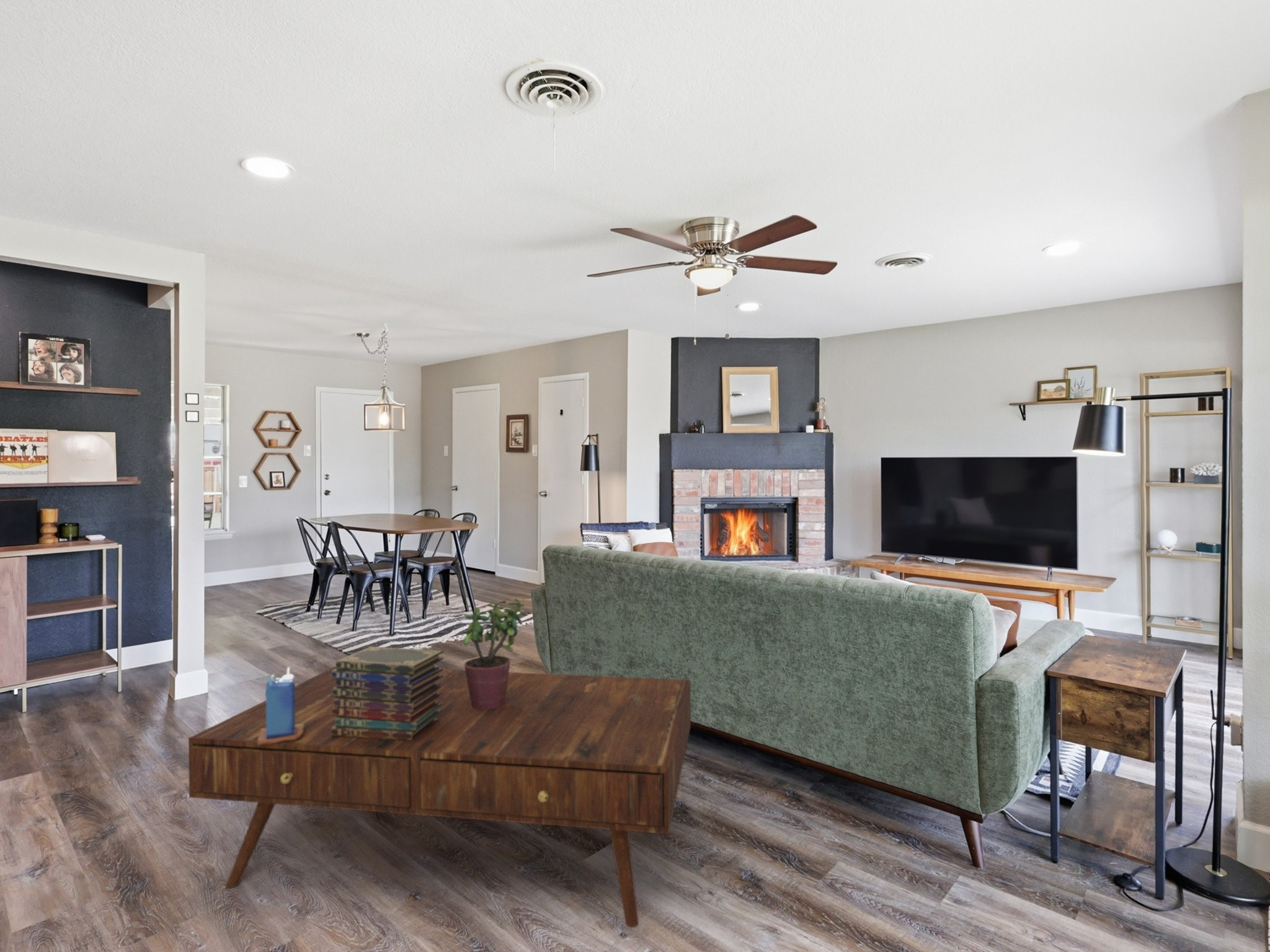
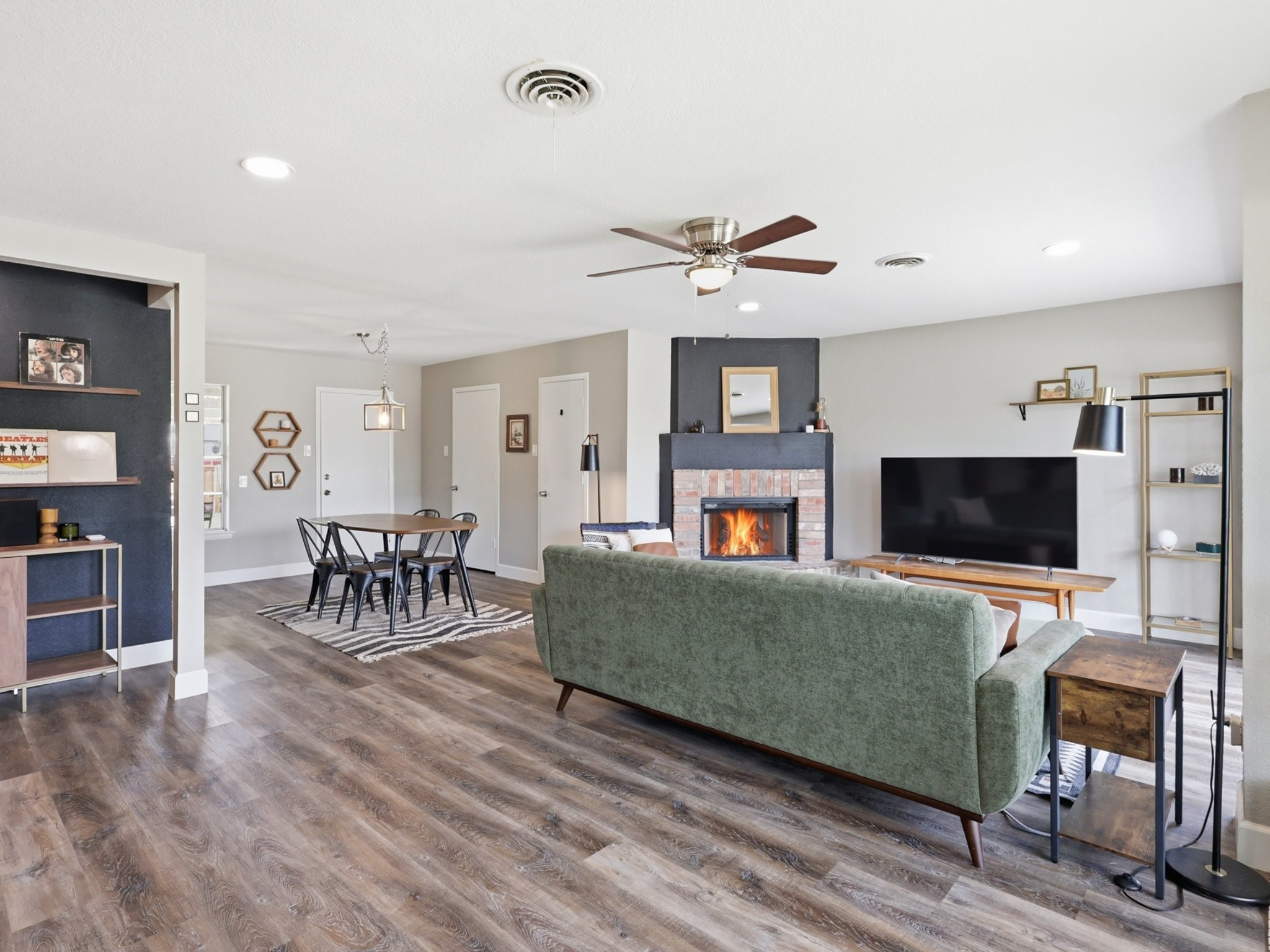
- candle (280, 702)
- coffee table (466, 775)
- book stack (389, 690)
- potted plant (489, 651)
